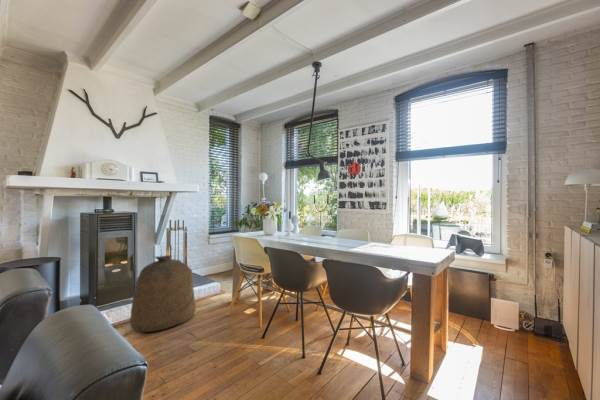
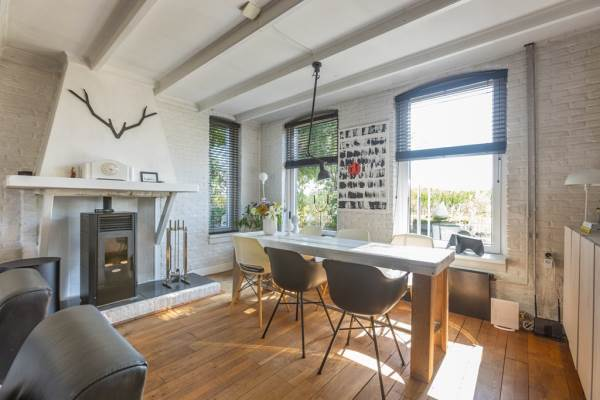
- bag (165, 288)
